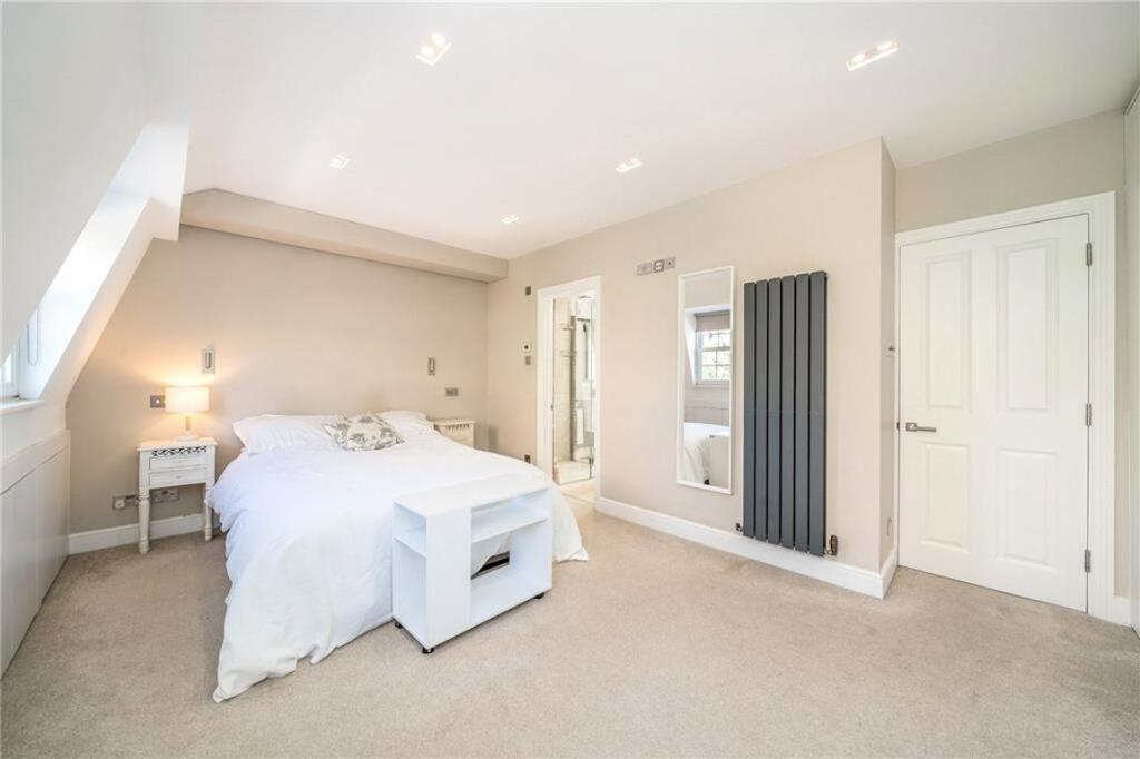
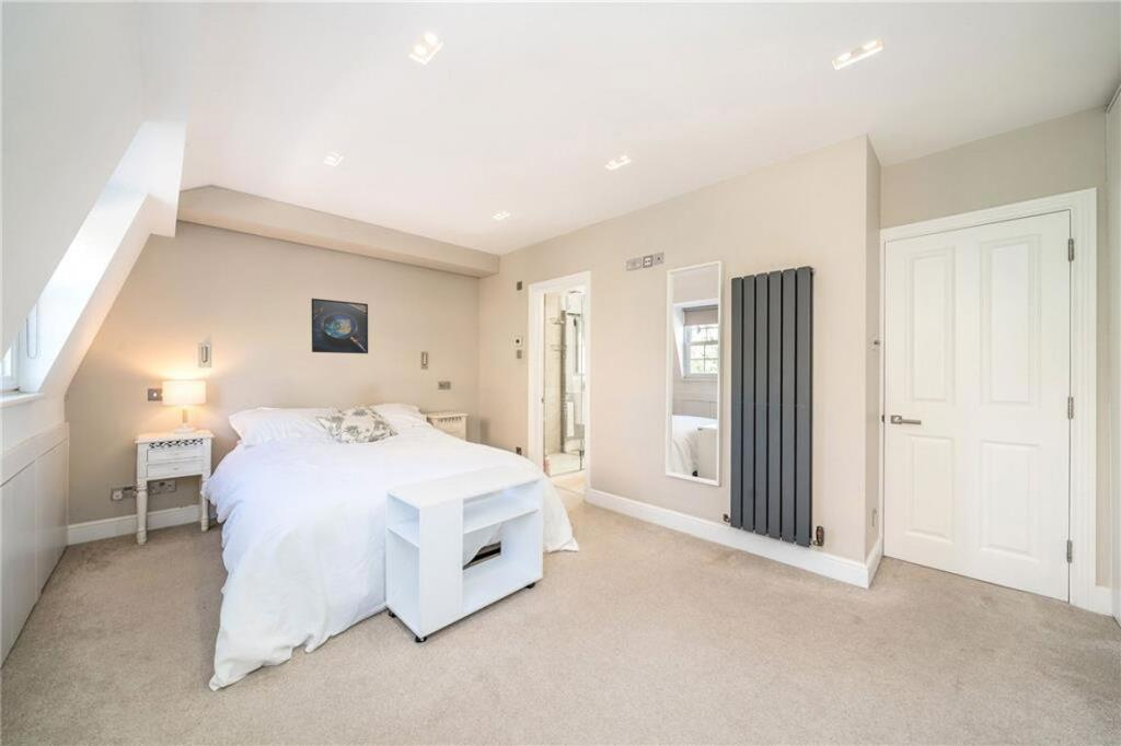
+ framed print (340, 327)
